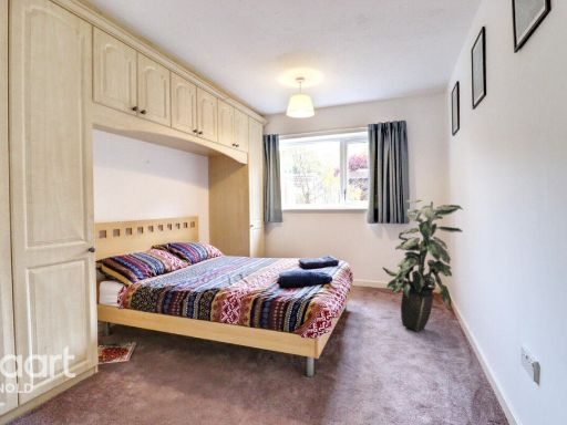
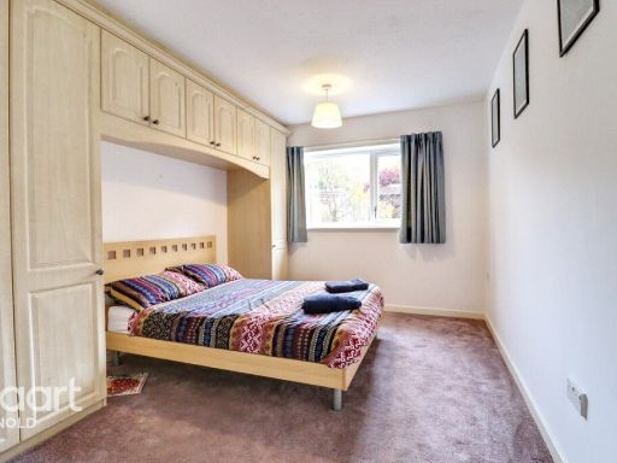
- indoor plant (421, 263)
